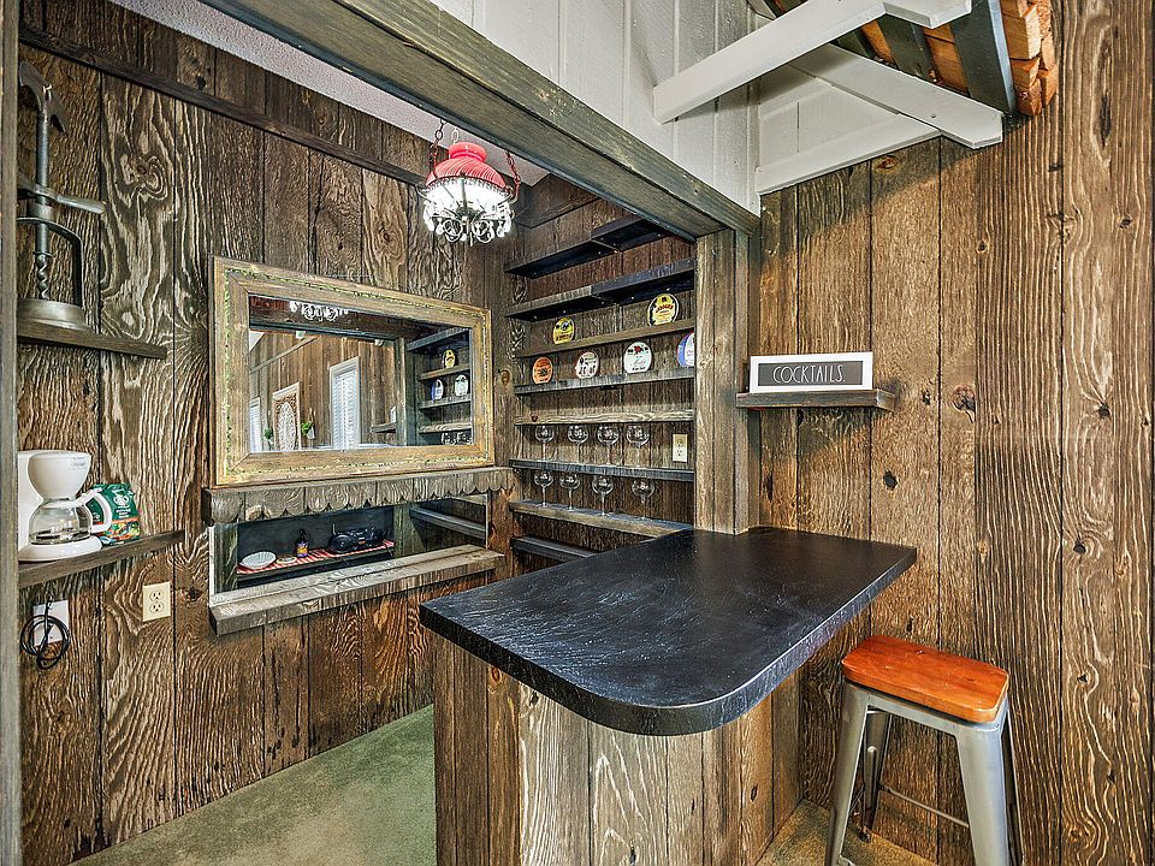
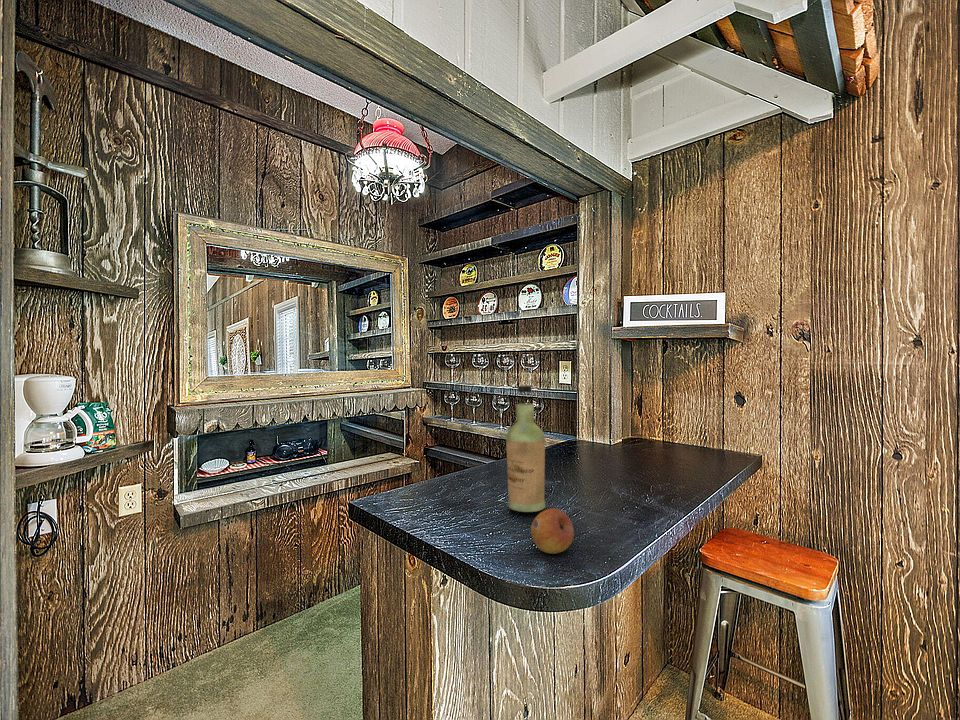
+ fruit (552, 530)
+ bottle (525, 448)
